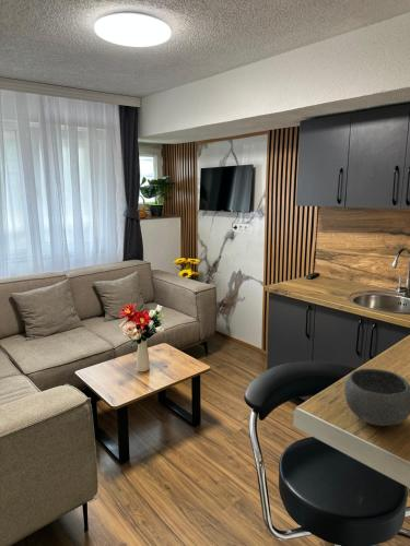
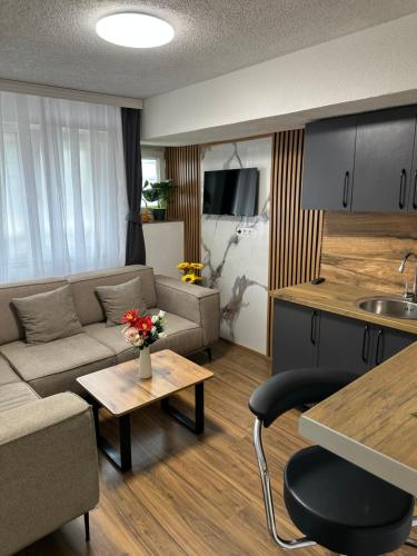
- bowl (377, 399)
